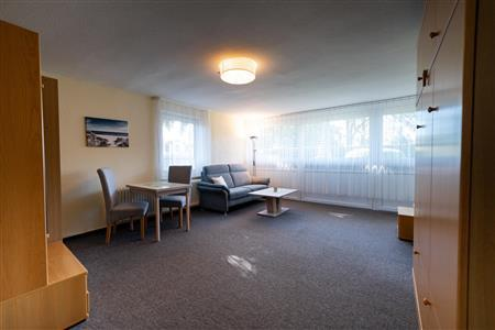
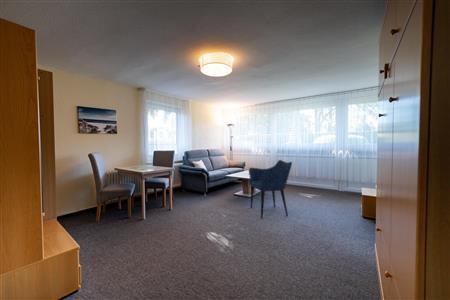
+ armchair (271, 186)
